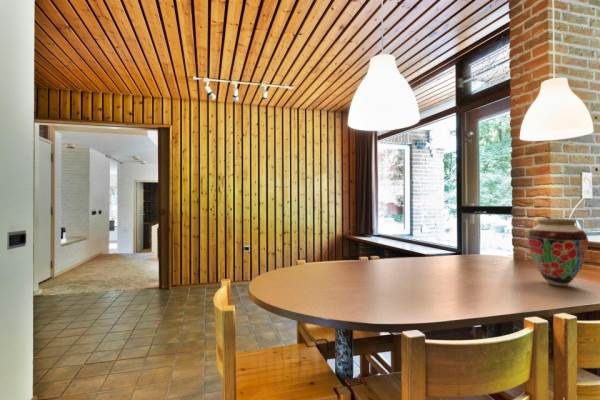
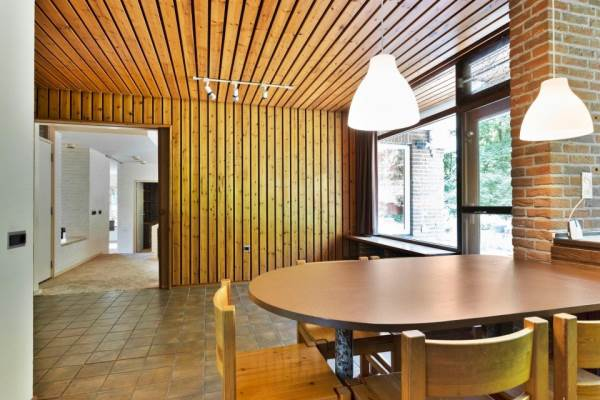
- vase (556, 251)
